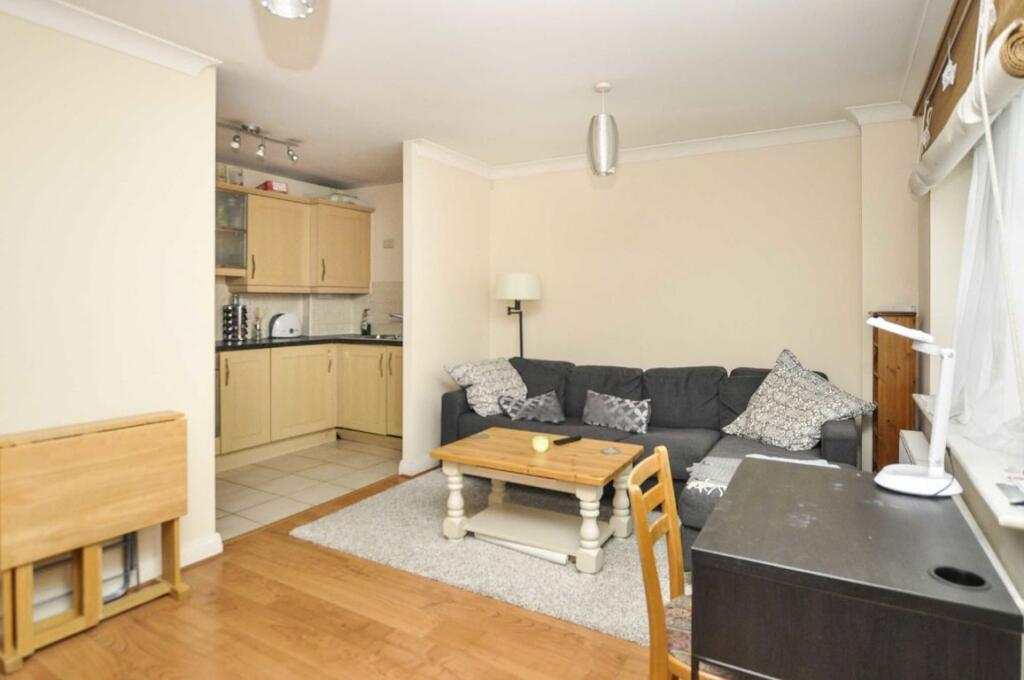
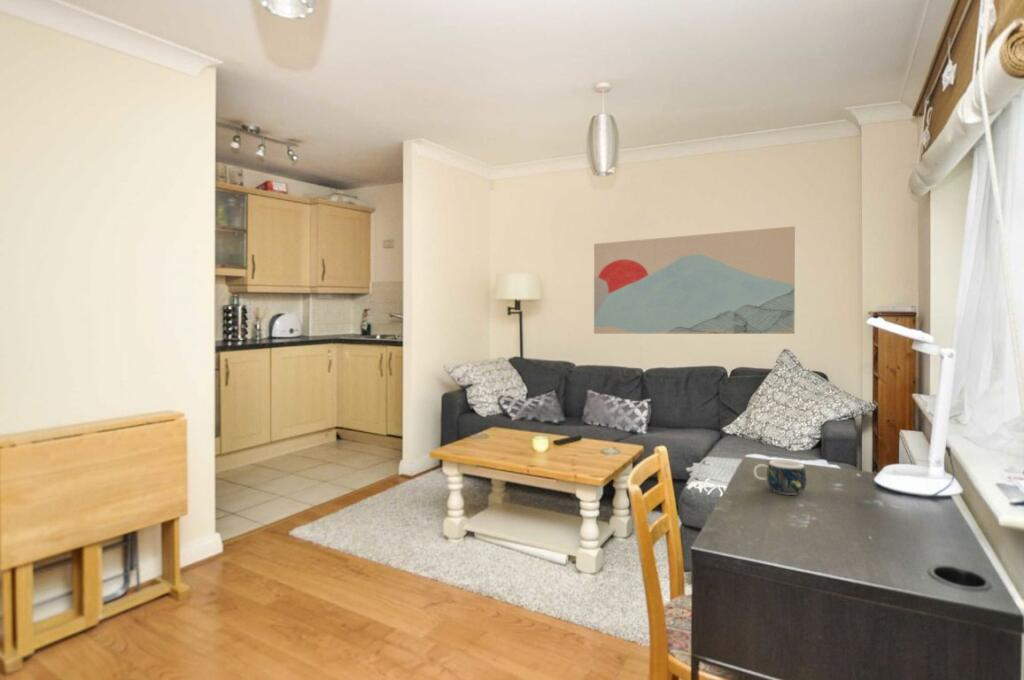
+ mug (779, 476)
+ wall art (685, 285)
